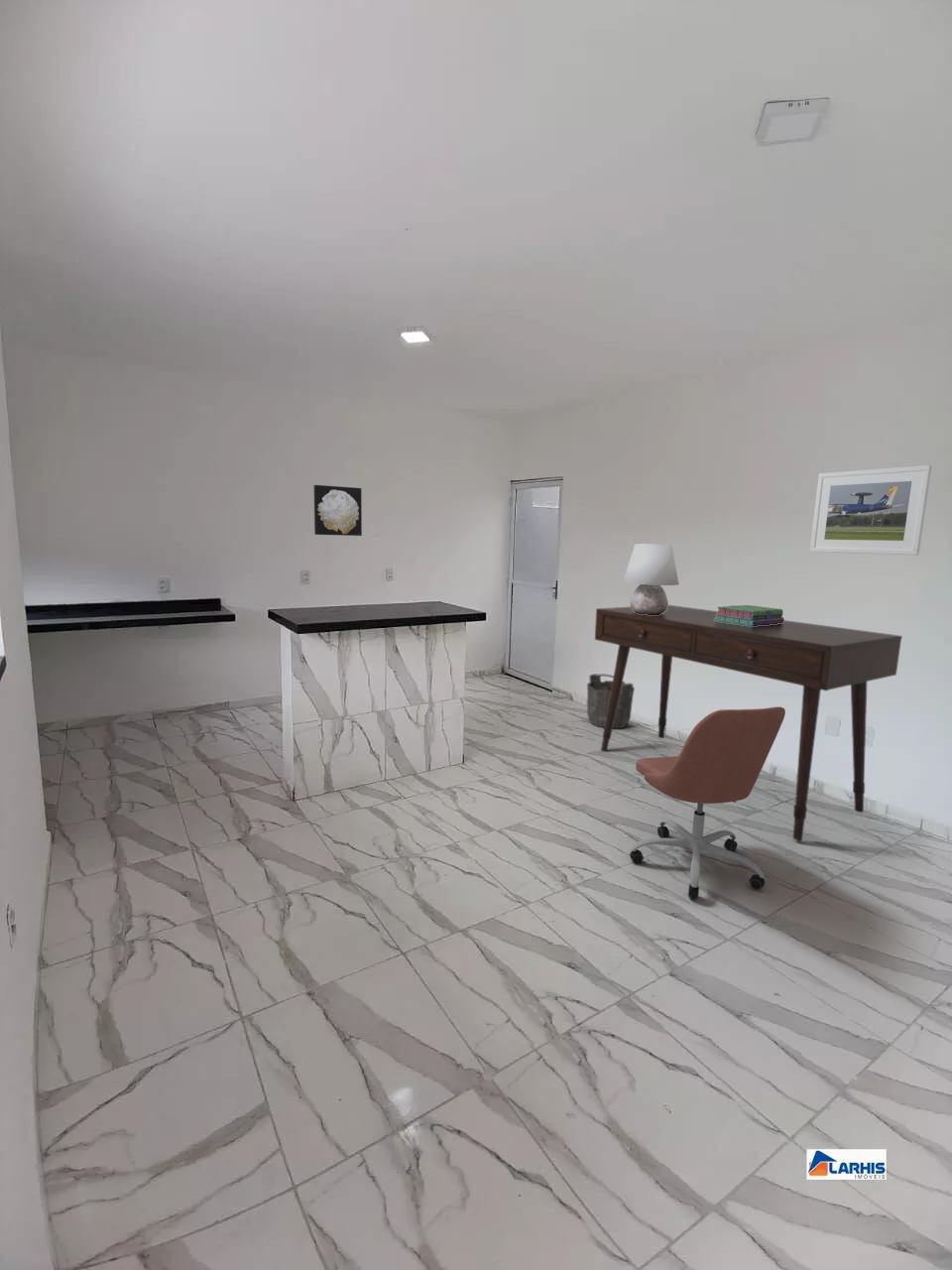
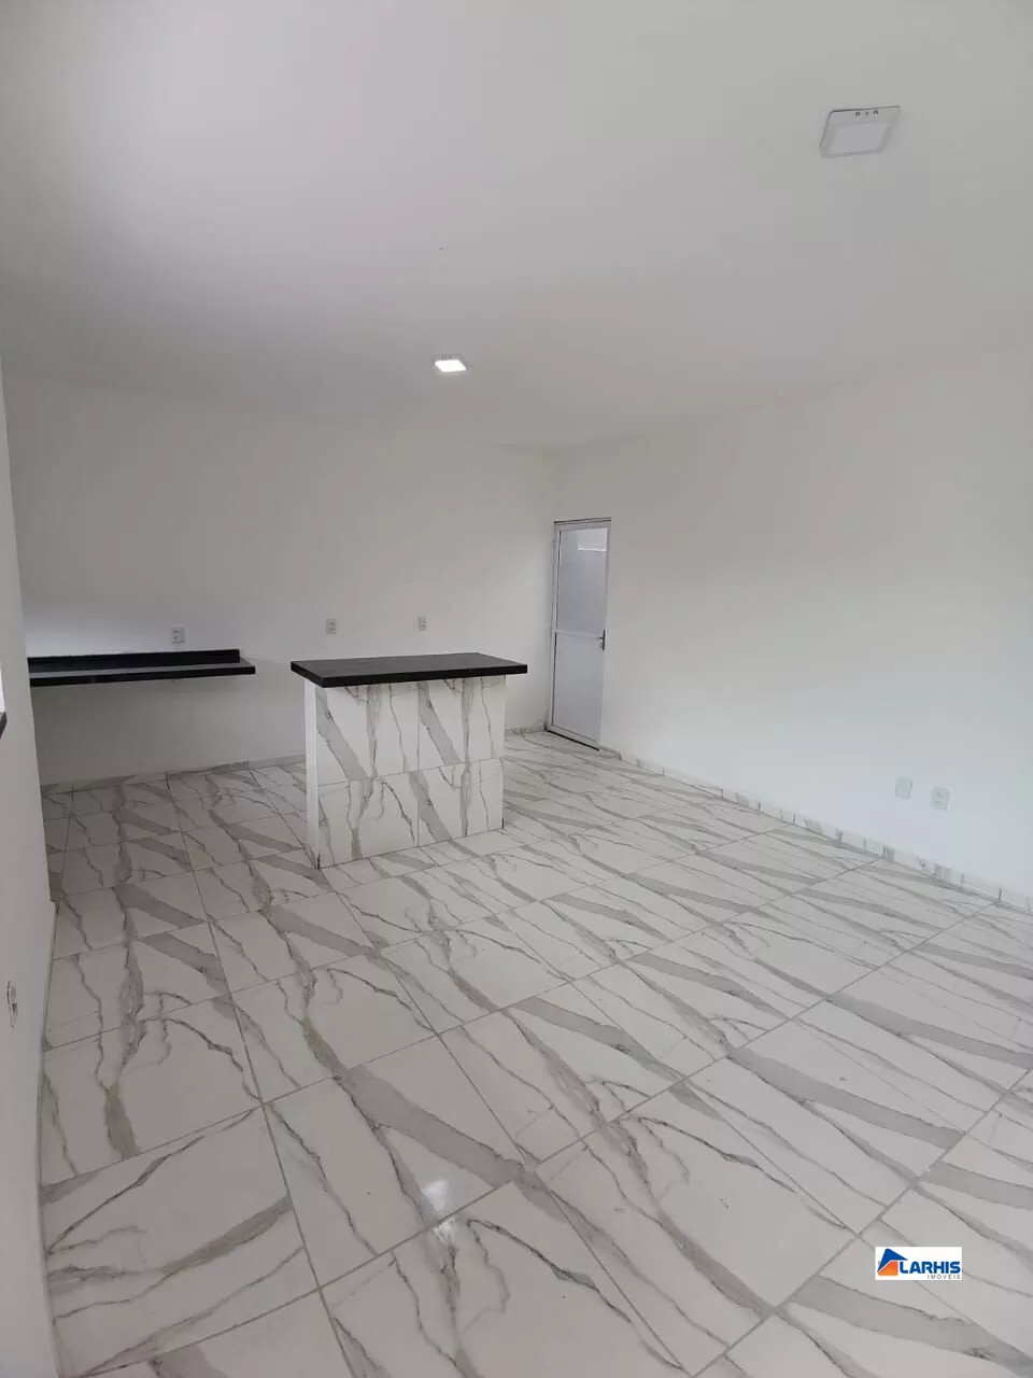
- desk (728, 669)
- office chair (701, 779)
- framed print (866, 512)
- bucket (609, 698)
- table lamp (651, 578)
- stack of books (749, 614)
- wall art (338, 511)
